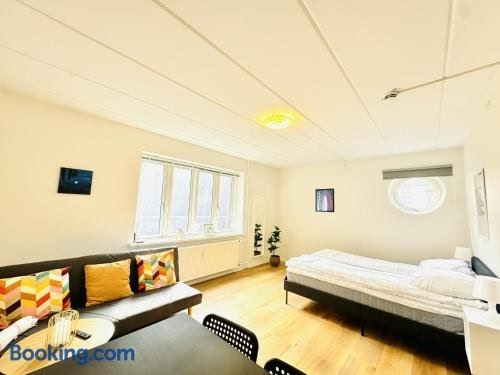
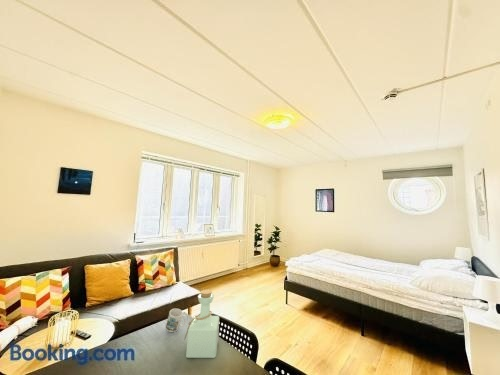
+ bottle (202, 320)
+ mug (176, 319)
